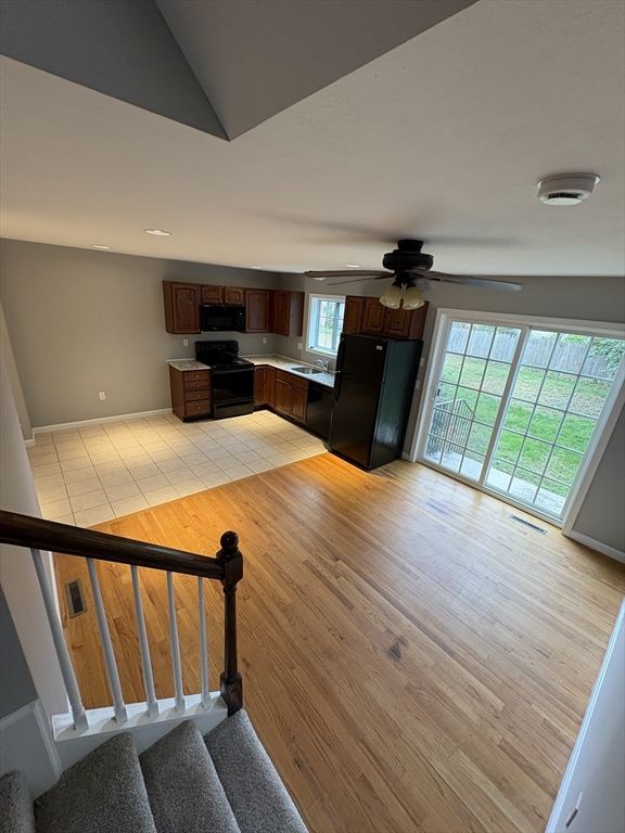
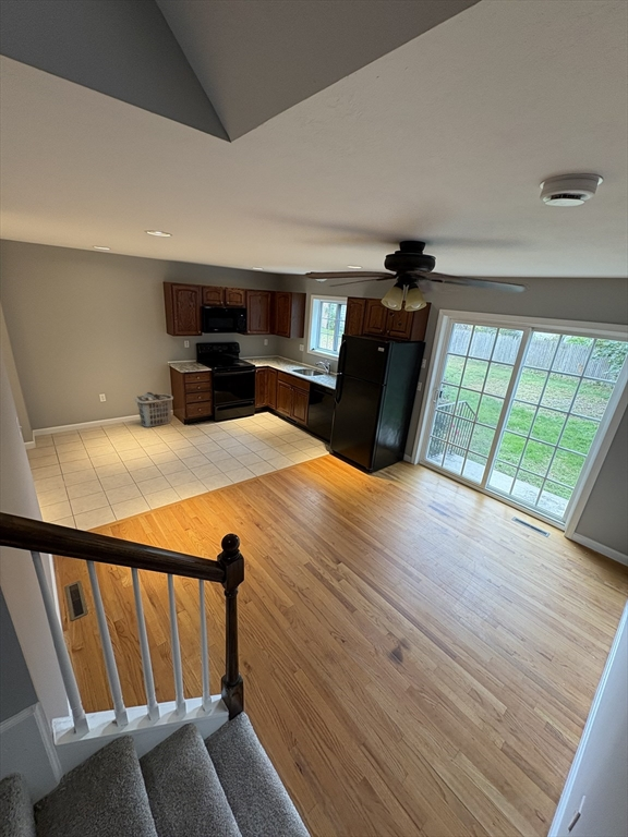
+ clothes hamper (155, 408)
